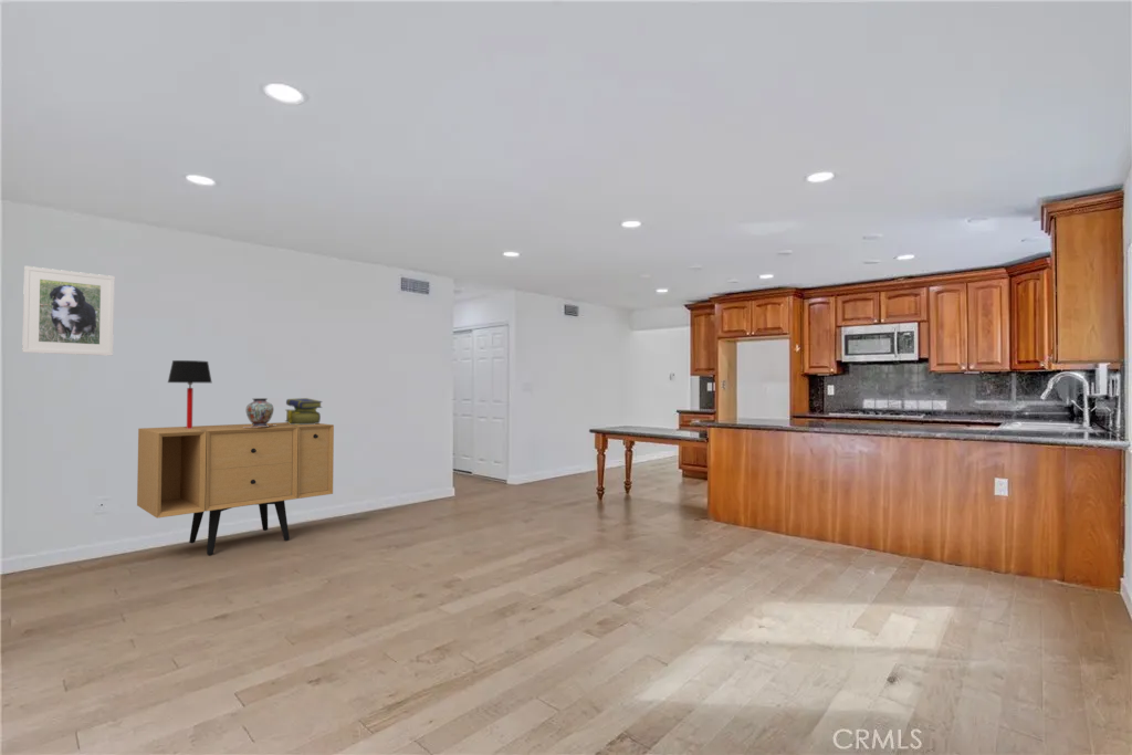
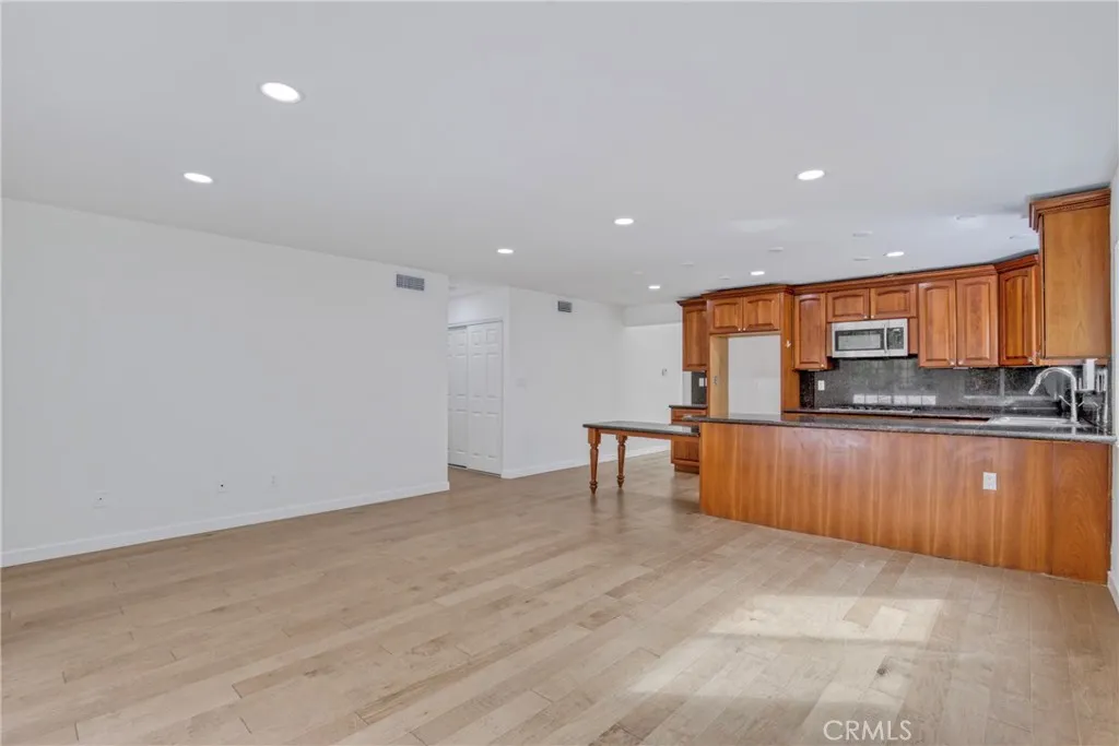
- decorative vase (261, 412)
- sideboard (240, 483)
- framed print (70, 312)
- stack of books (304, 410)
- table lamp (189, 394)
